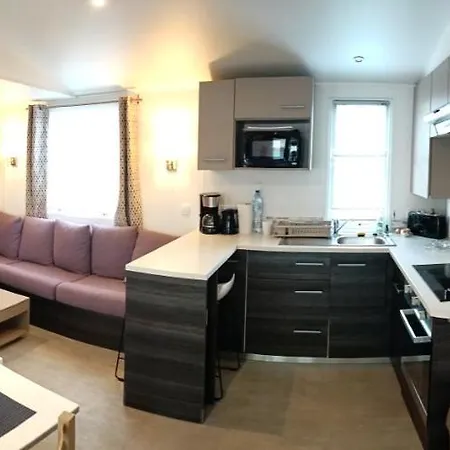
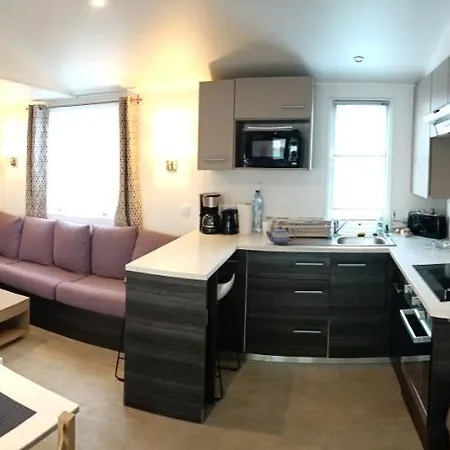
+ teapot (280, 235)
